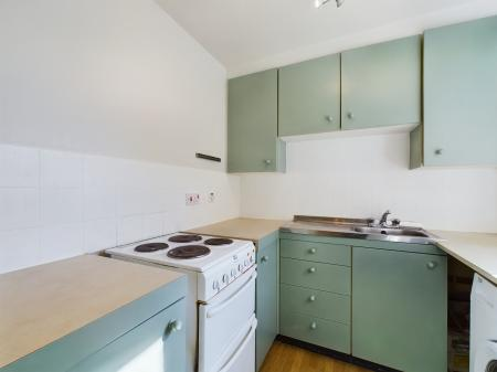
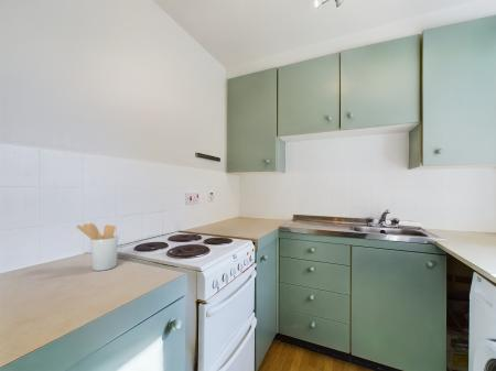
+ utensil holder (98, 244)
